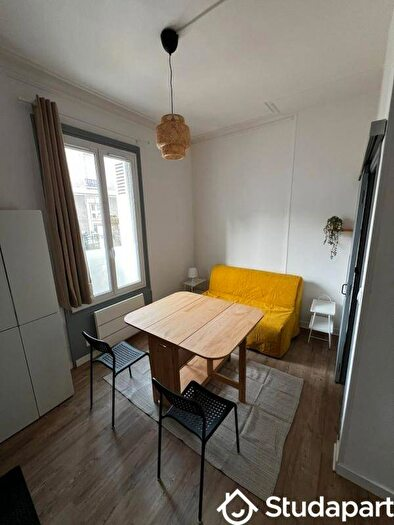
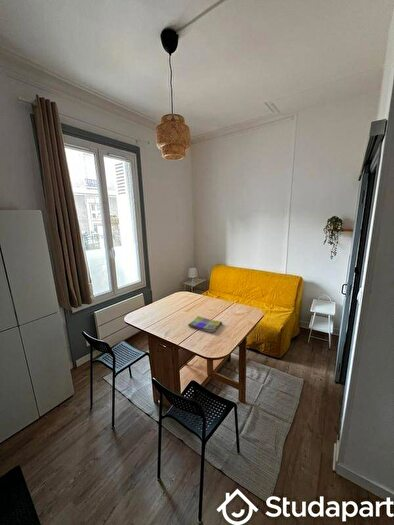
+ dish towel (205, 323)
